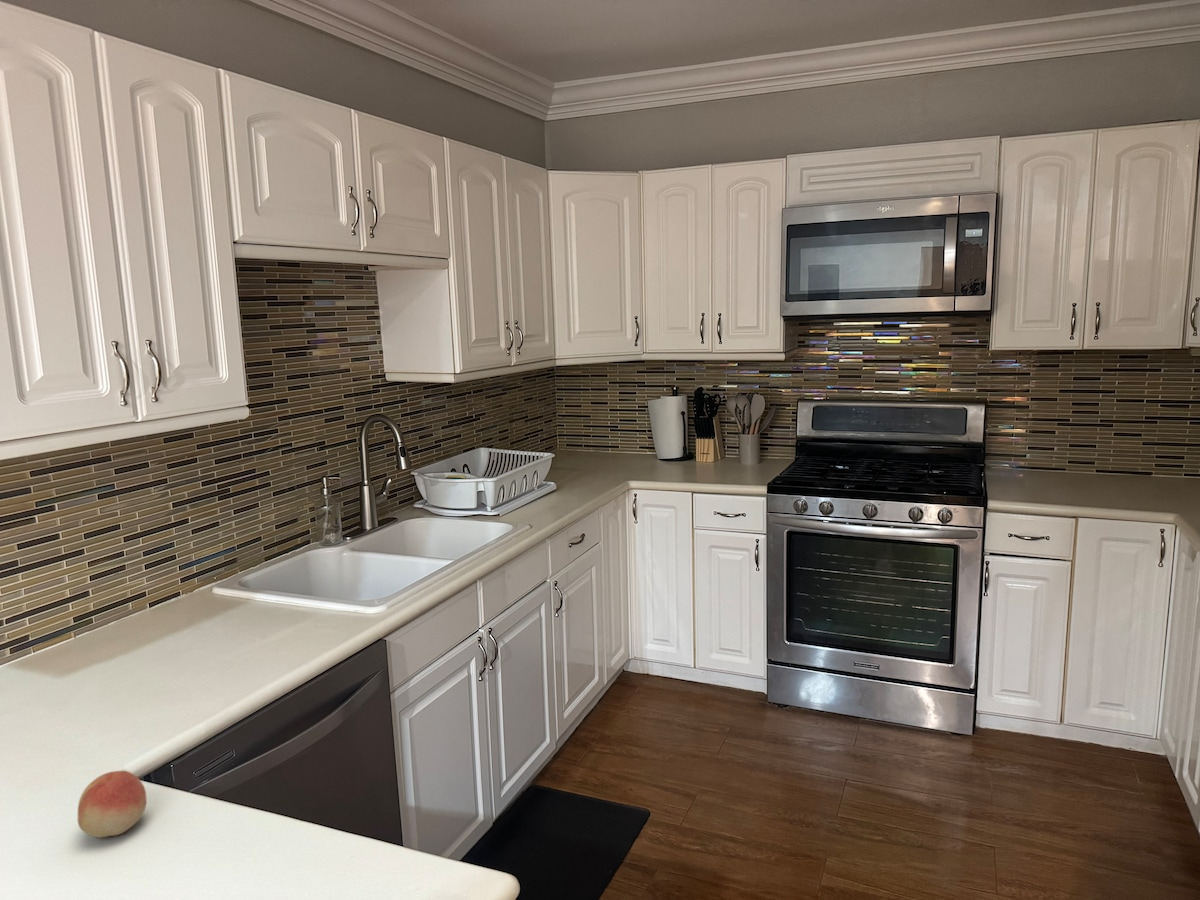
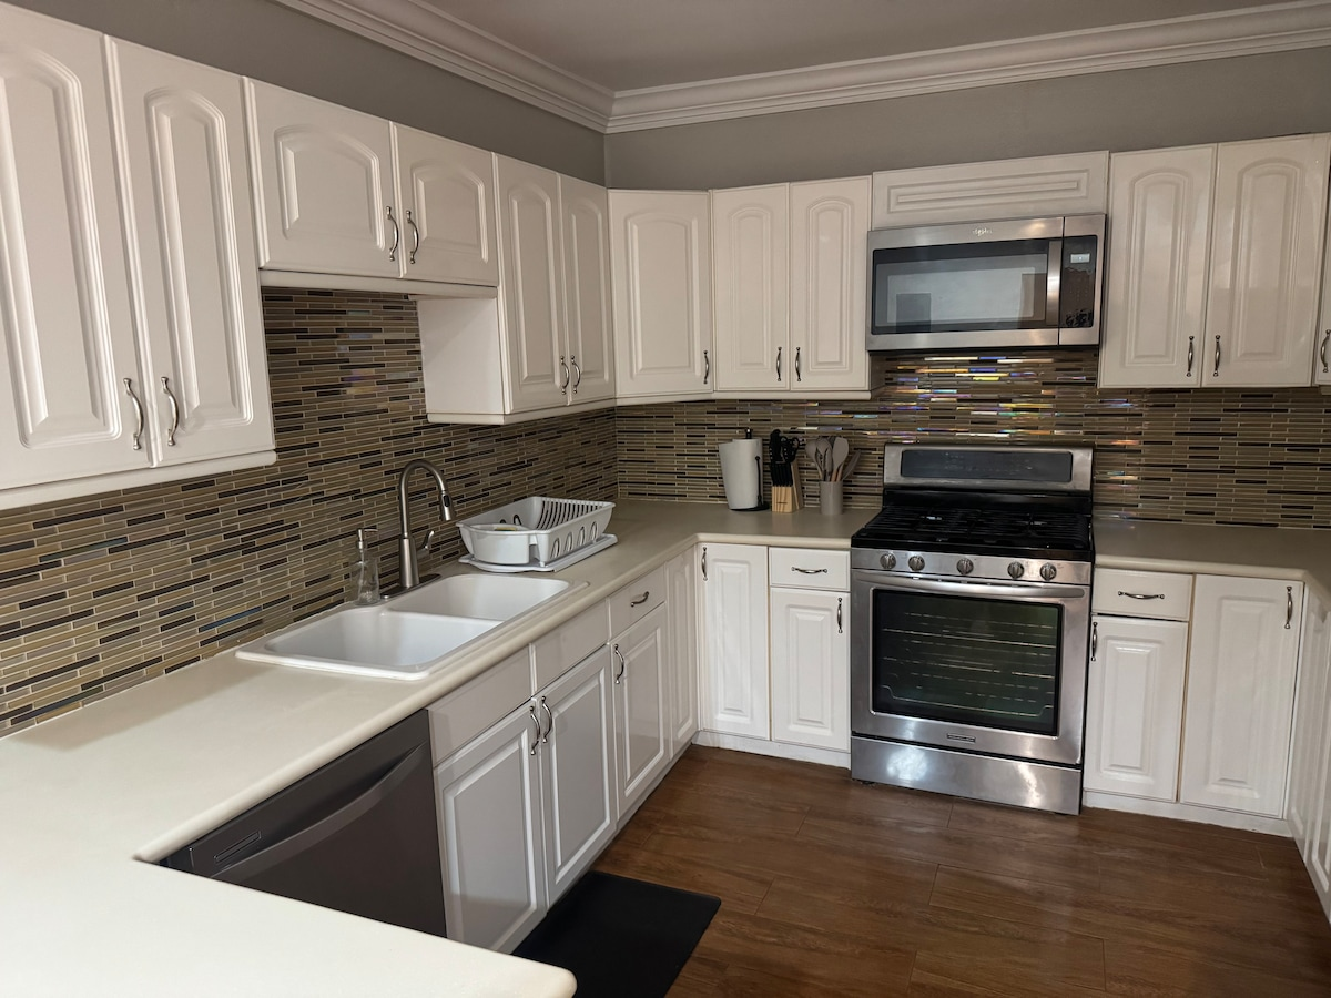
- fruit (110, 804)
